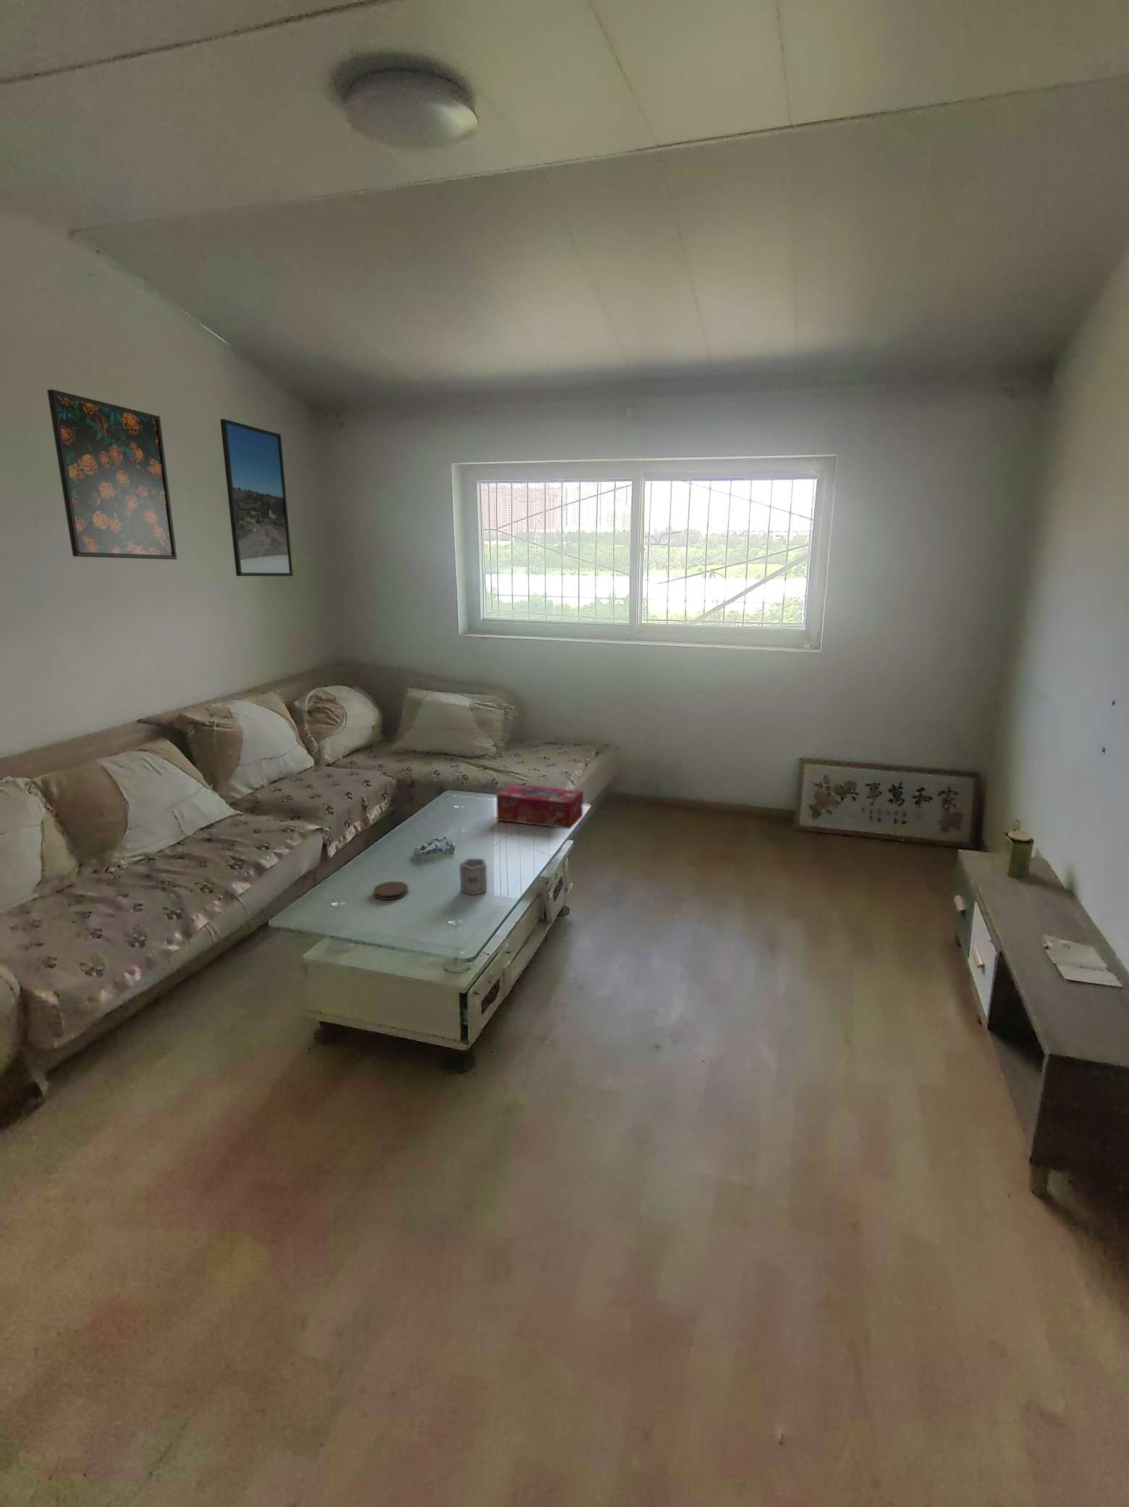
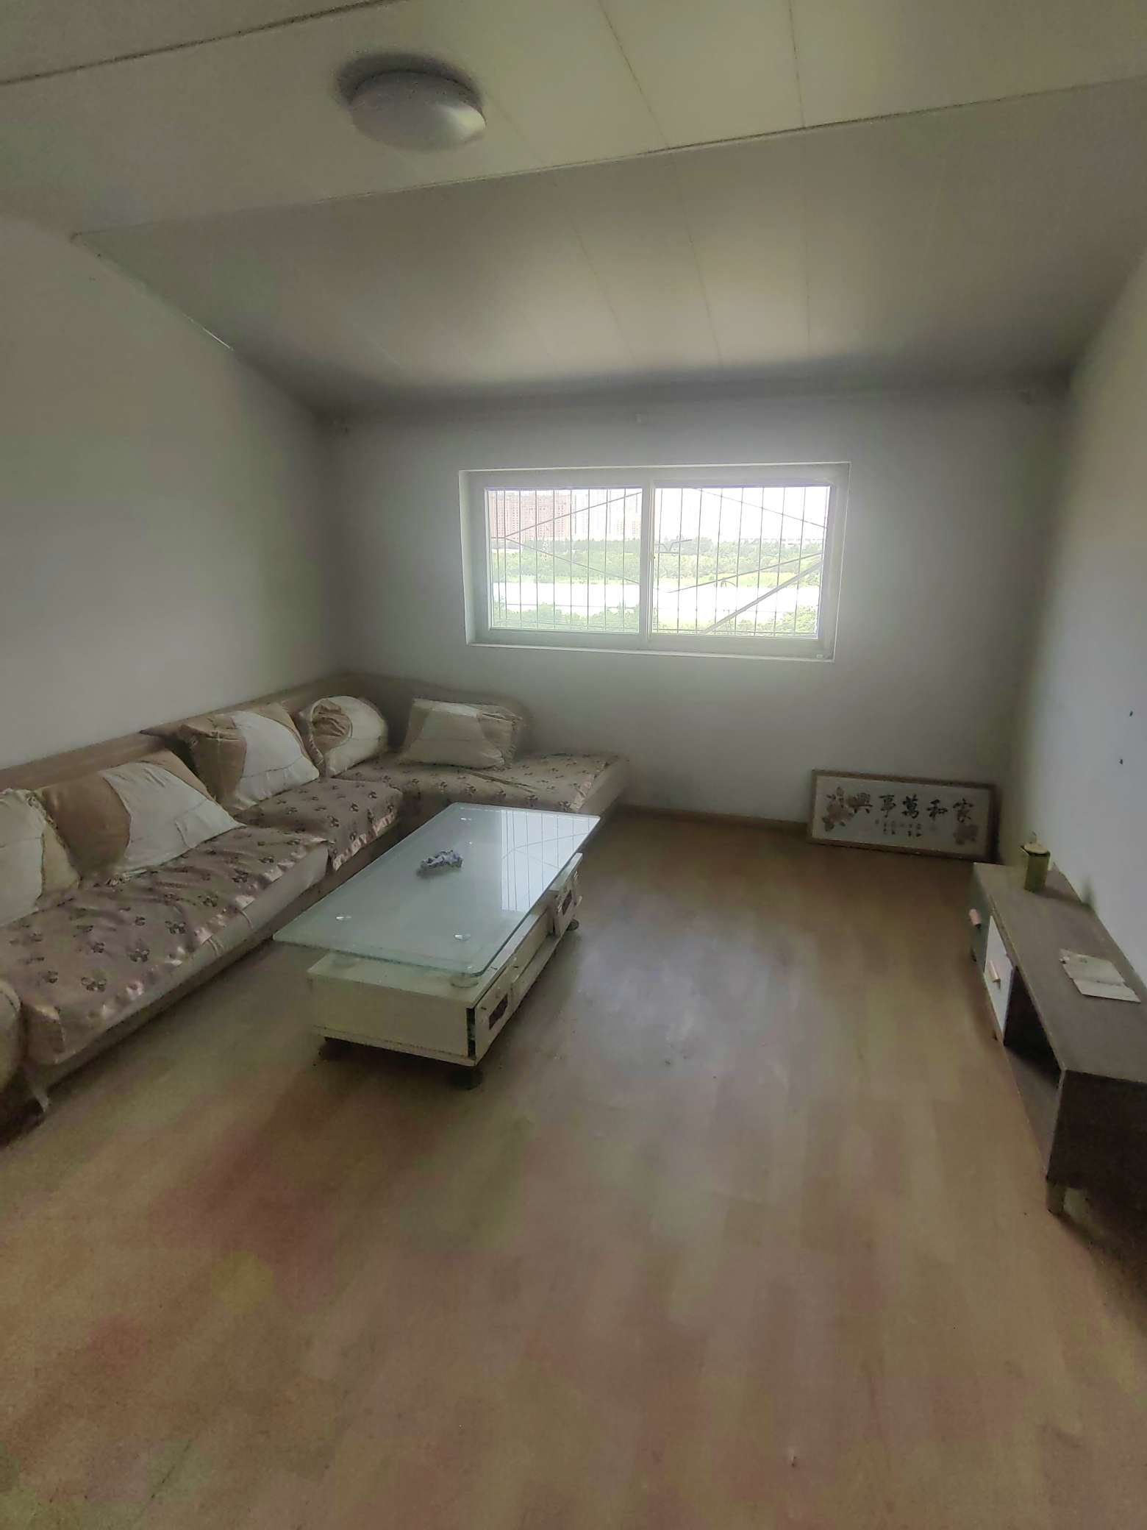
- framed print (259, 503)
- tissue box (540, 805)
- coaster (391, 890)
- cup (474, 875)
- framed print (117, 483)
